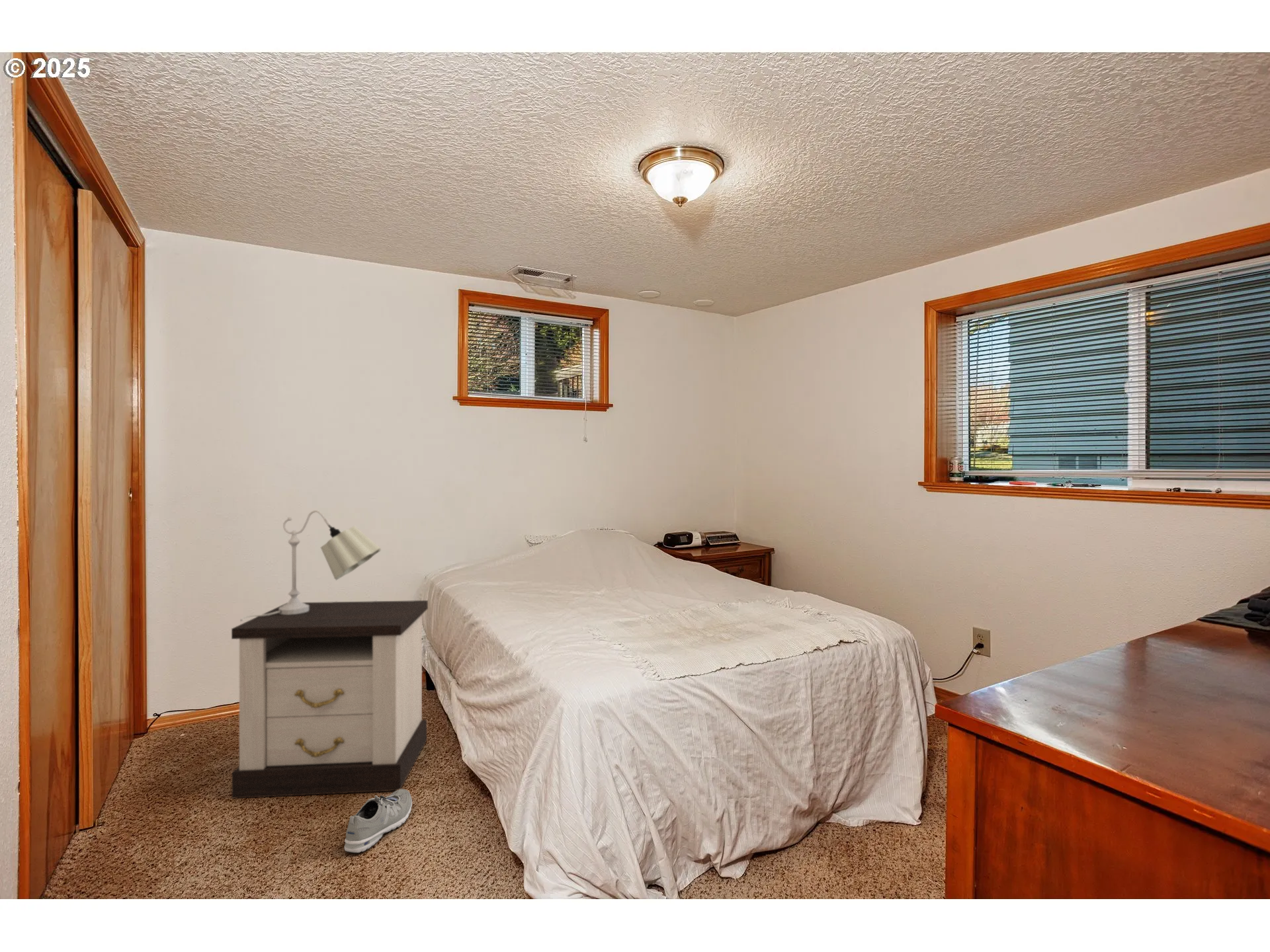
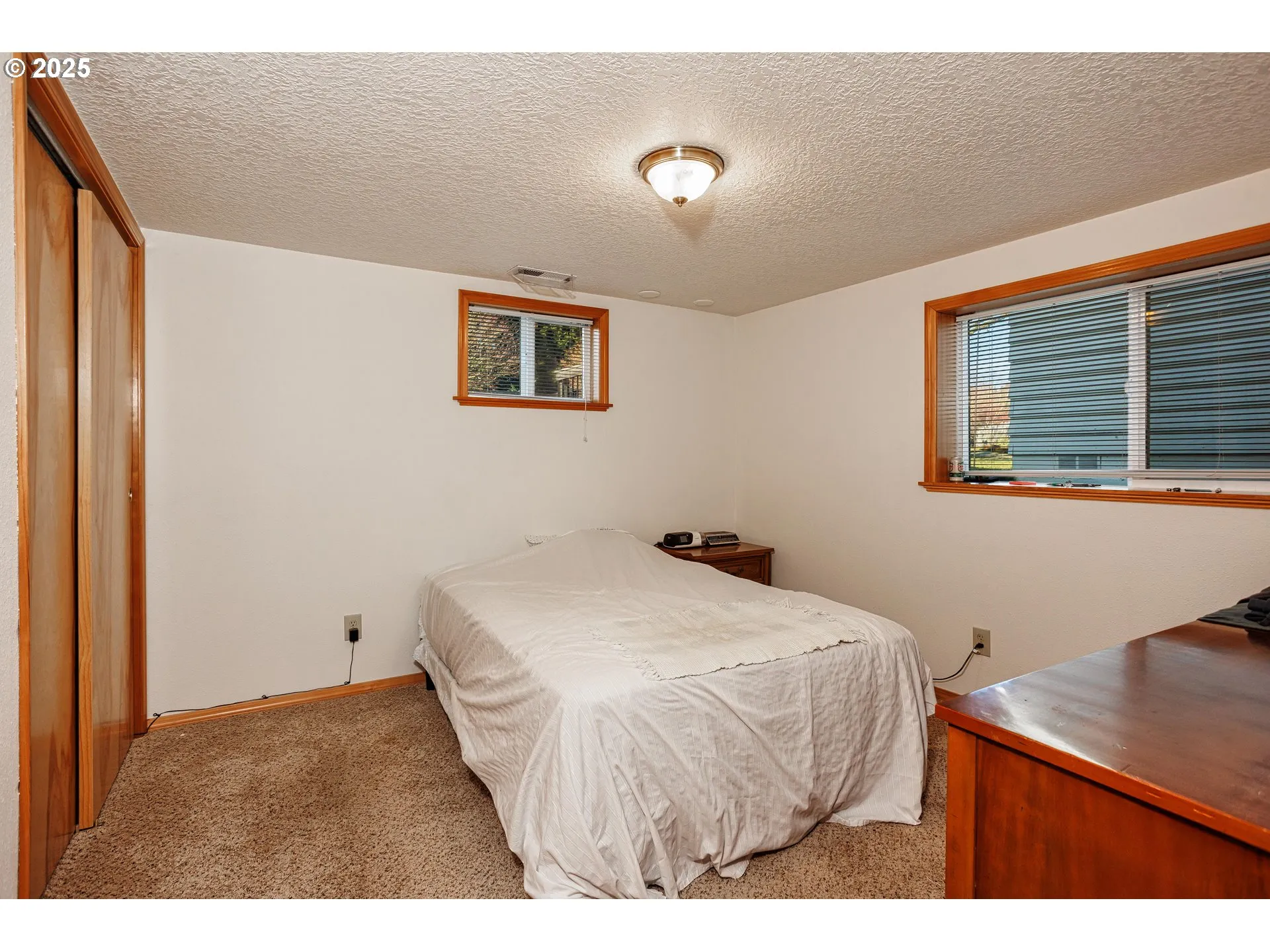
- table lamp (325, 559)
- nightstand (339, 690)
- sneaker (382, 811)
